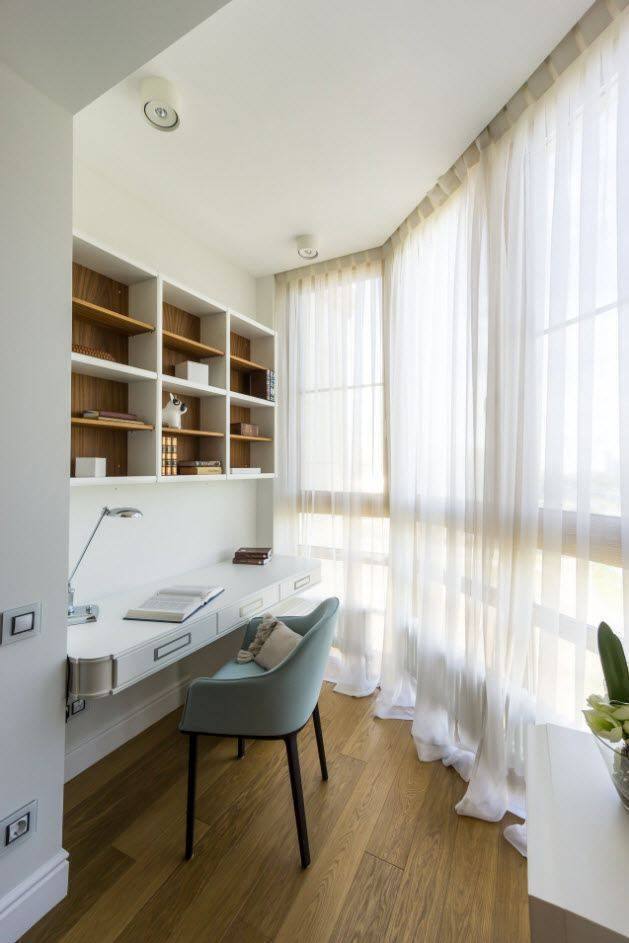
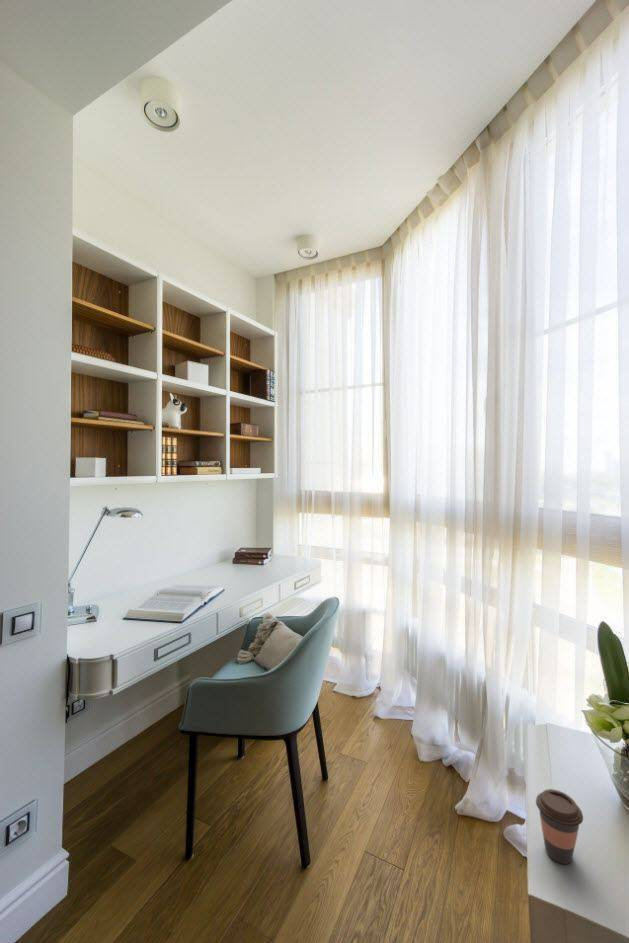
+ coffee cup (558, 827)
